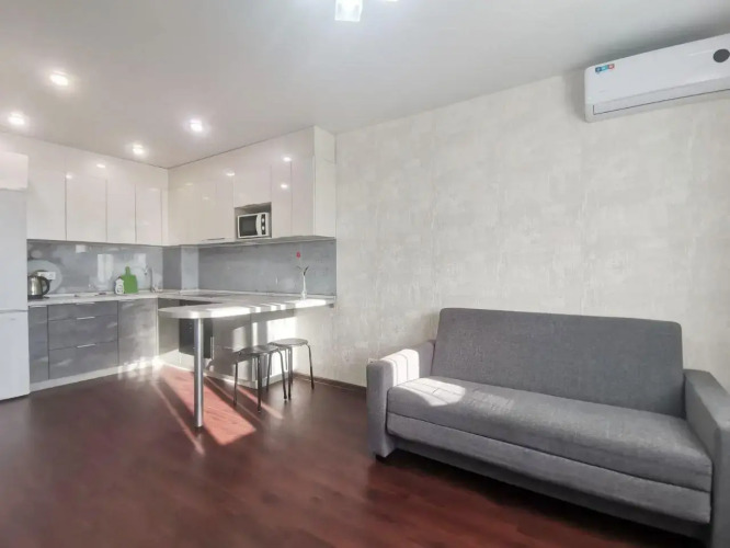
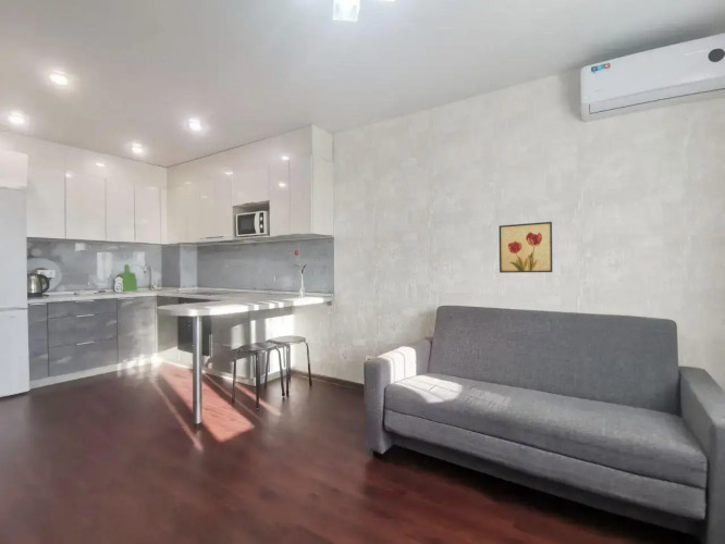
+ wall art (525, 248)
